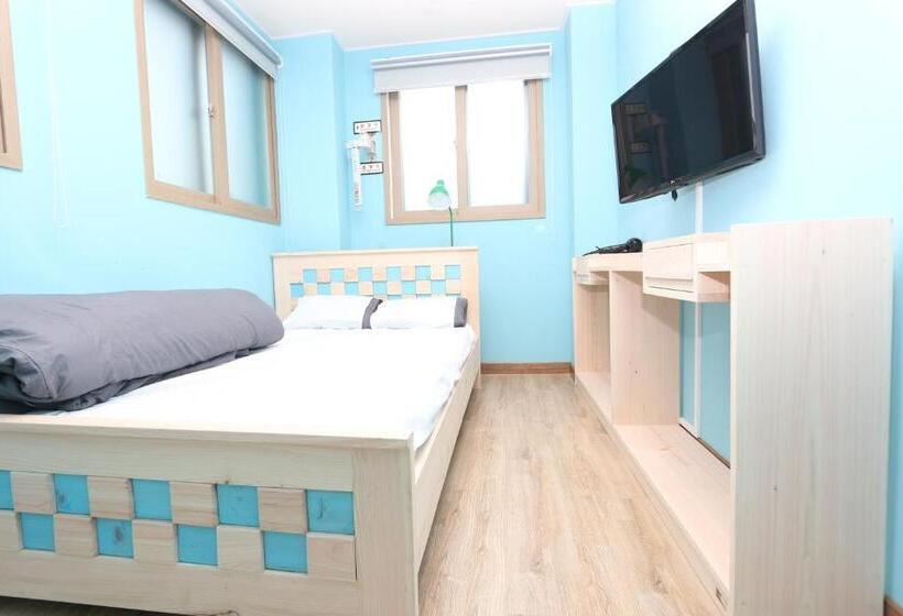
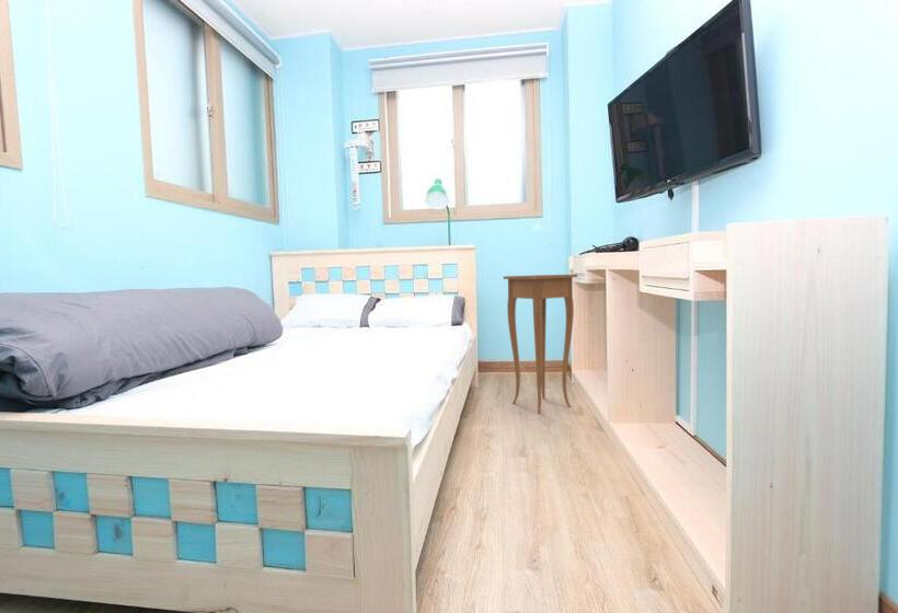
+ side table (540, 340)
